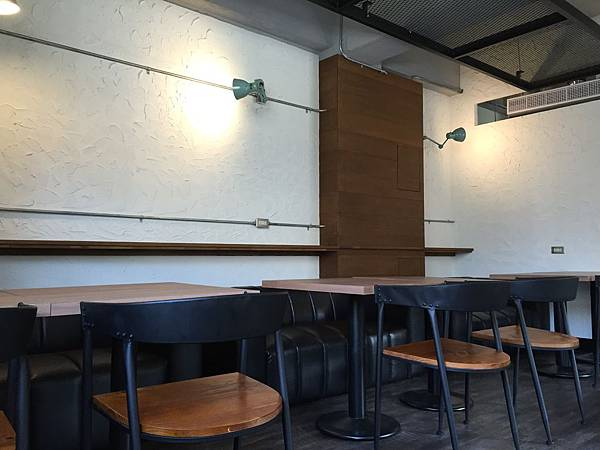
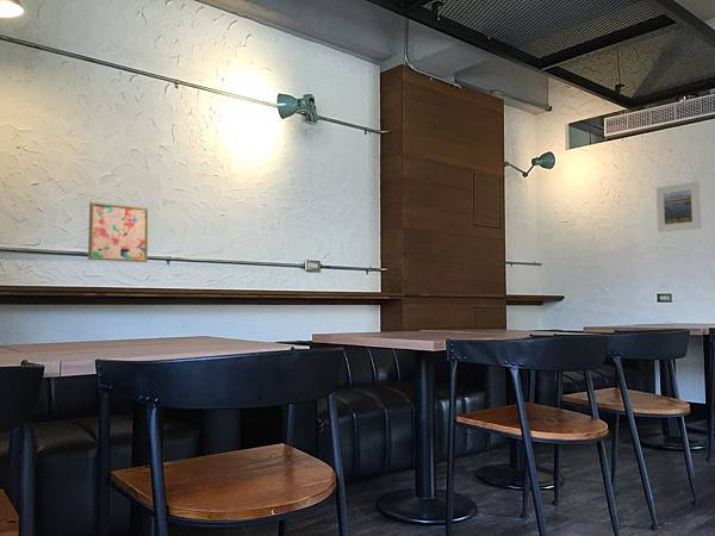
+ wall art (119, 232)
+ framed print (677, 207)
